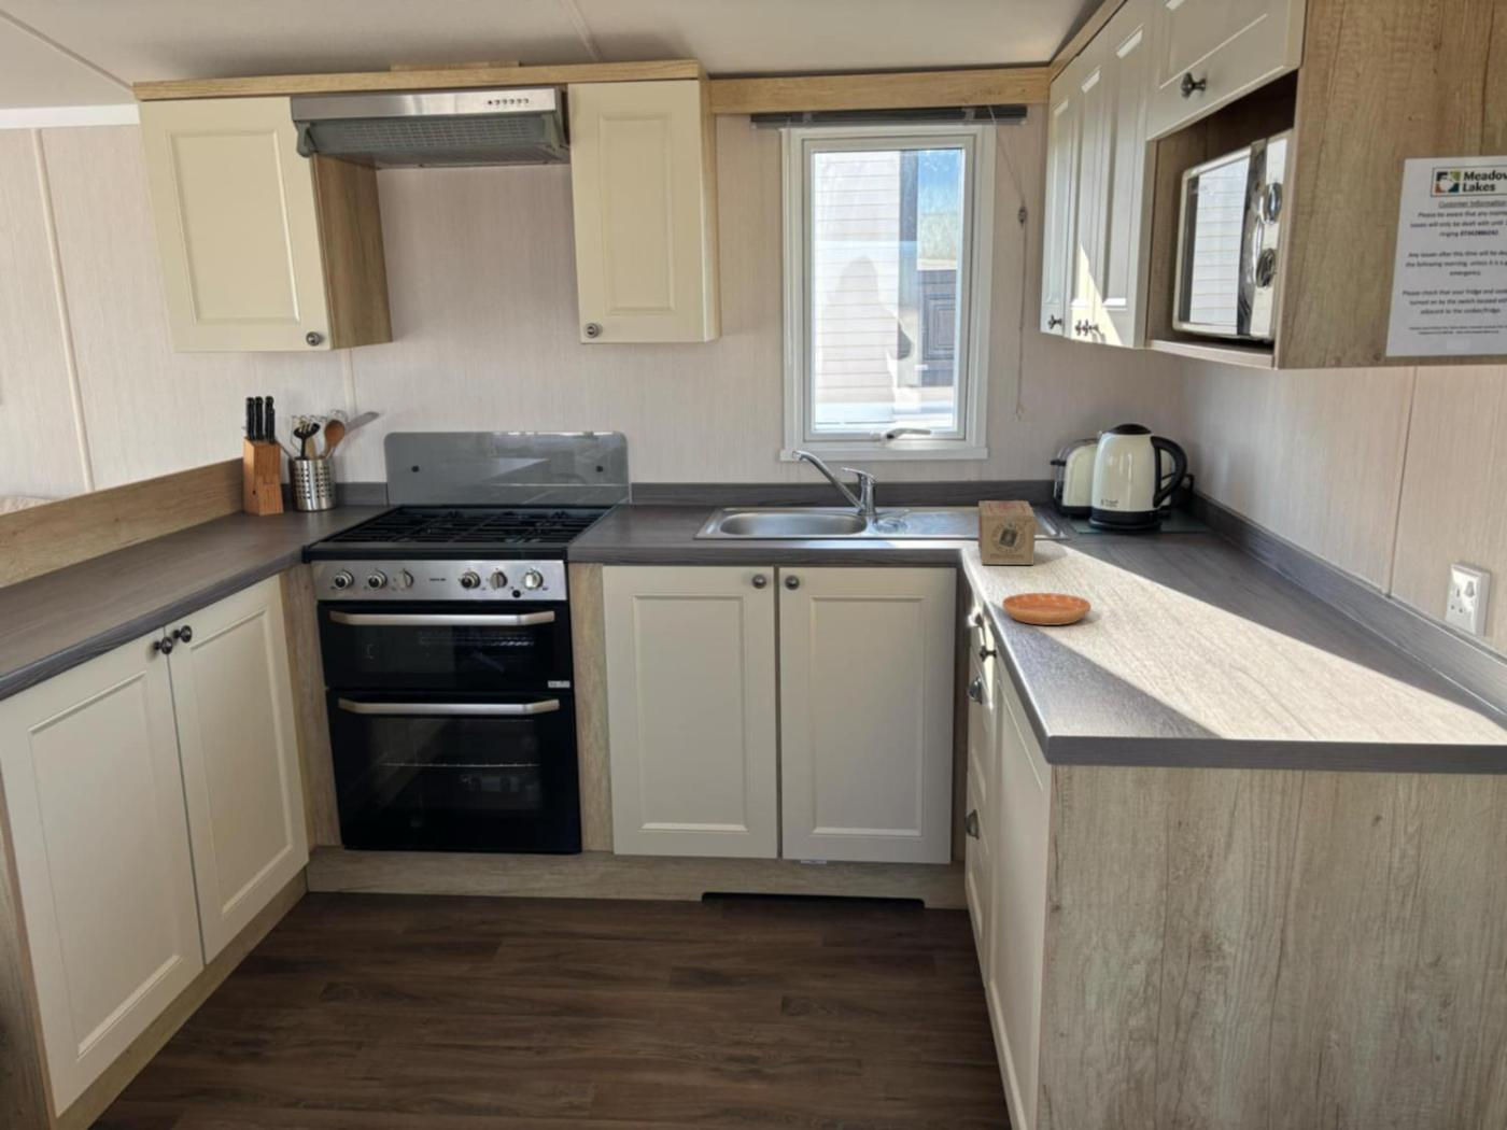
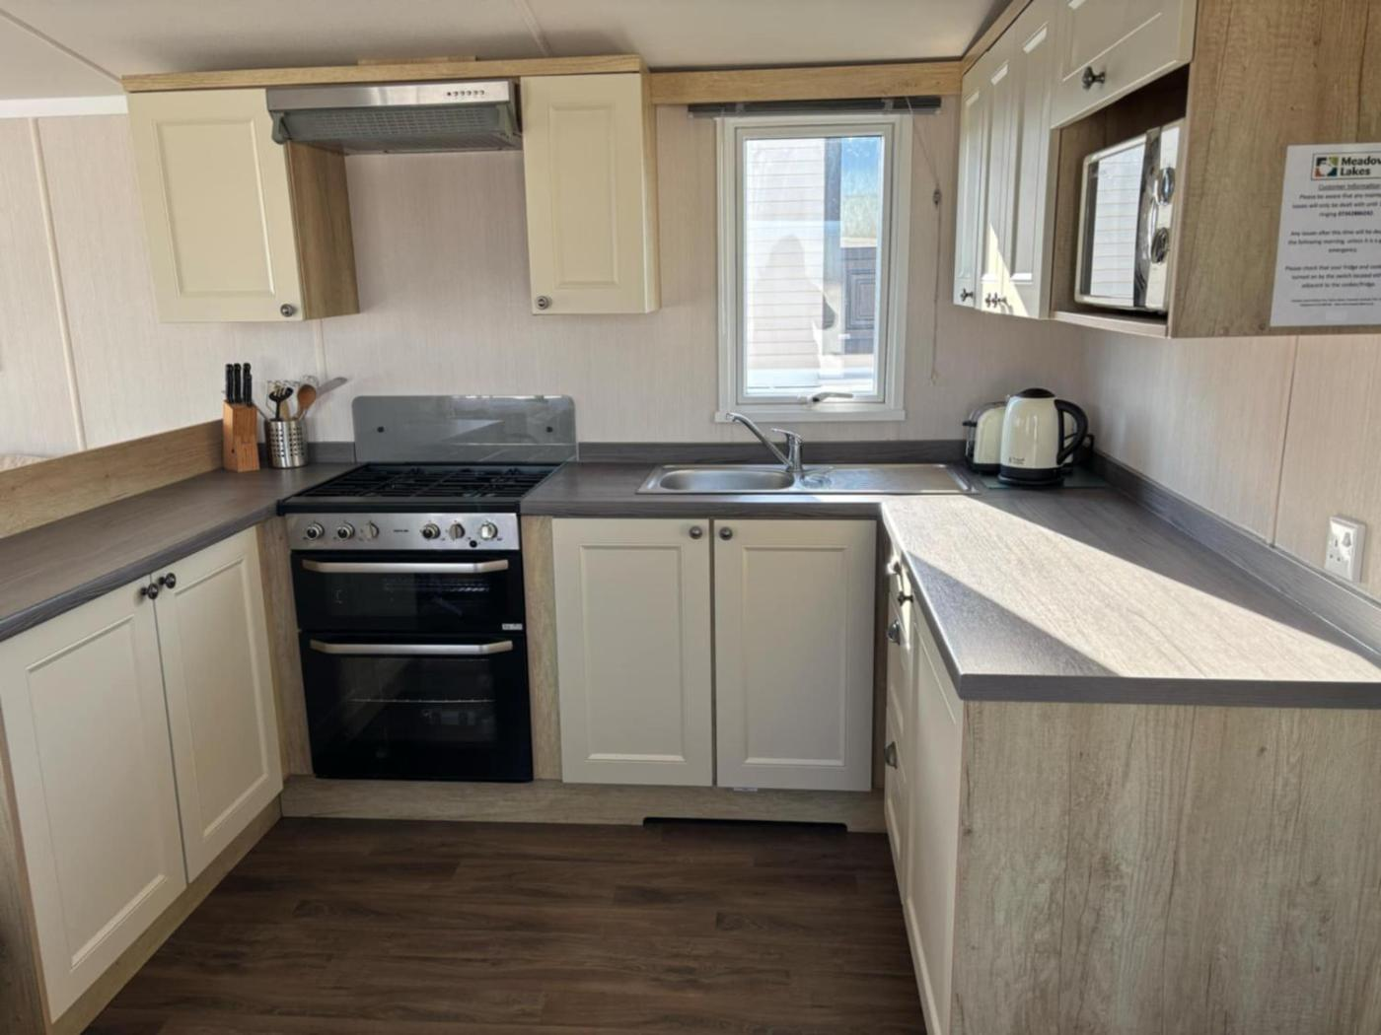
- tea box (1005, 532)
- saucer (1045, 609)
